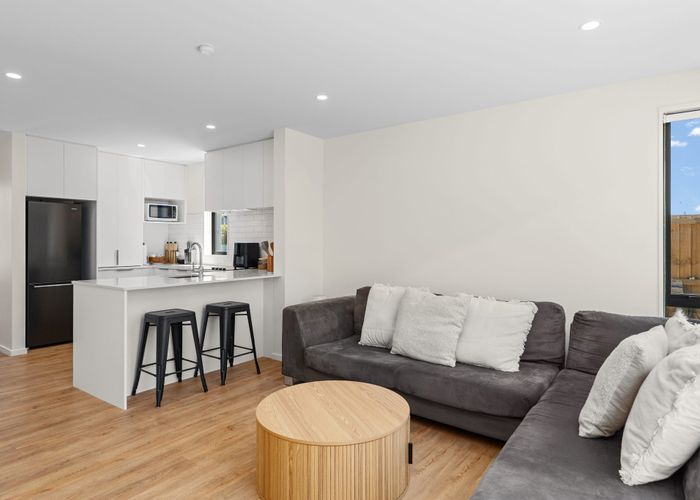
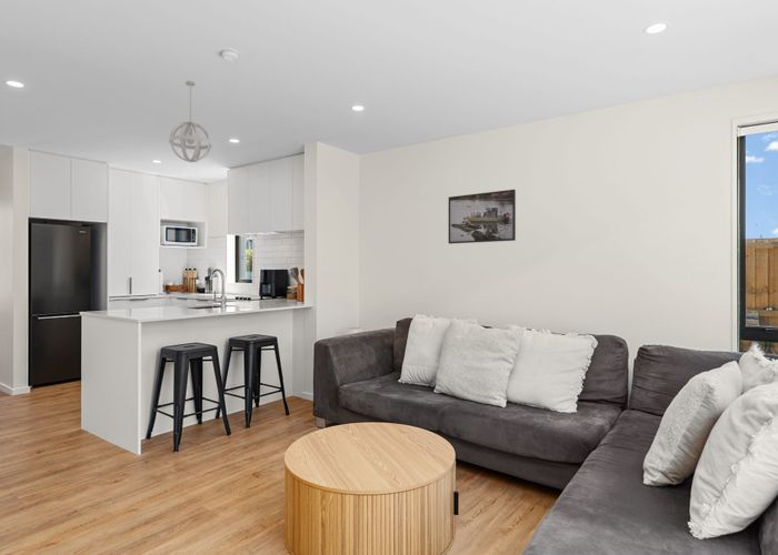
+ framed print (480, 218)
+ pendant light (190, 122)
